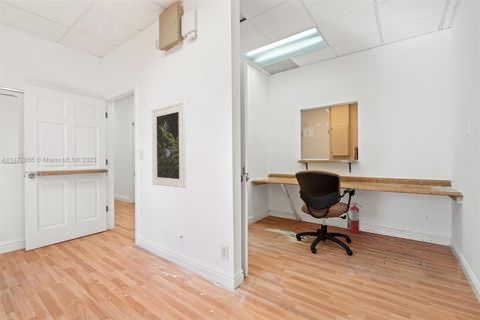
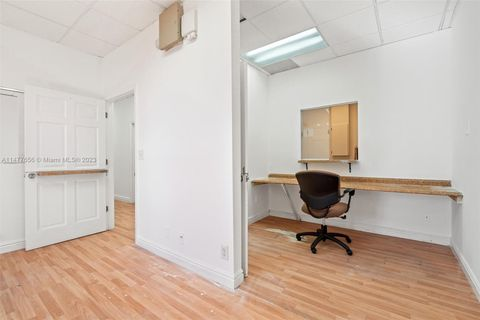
- fire extinguisher (354, 215)
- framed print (167, 146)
